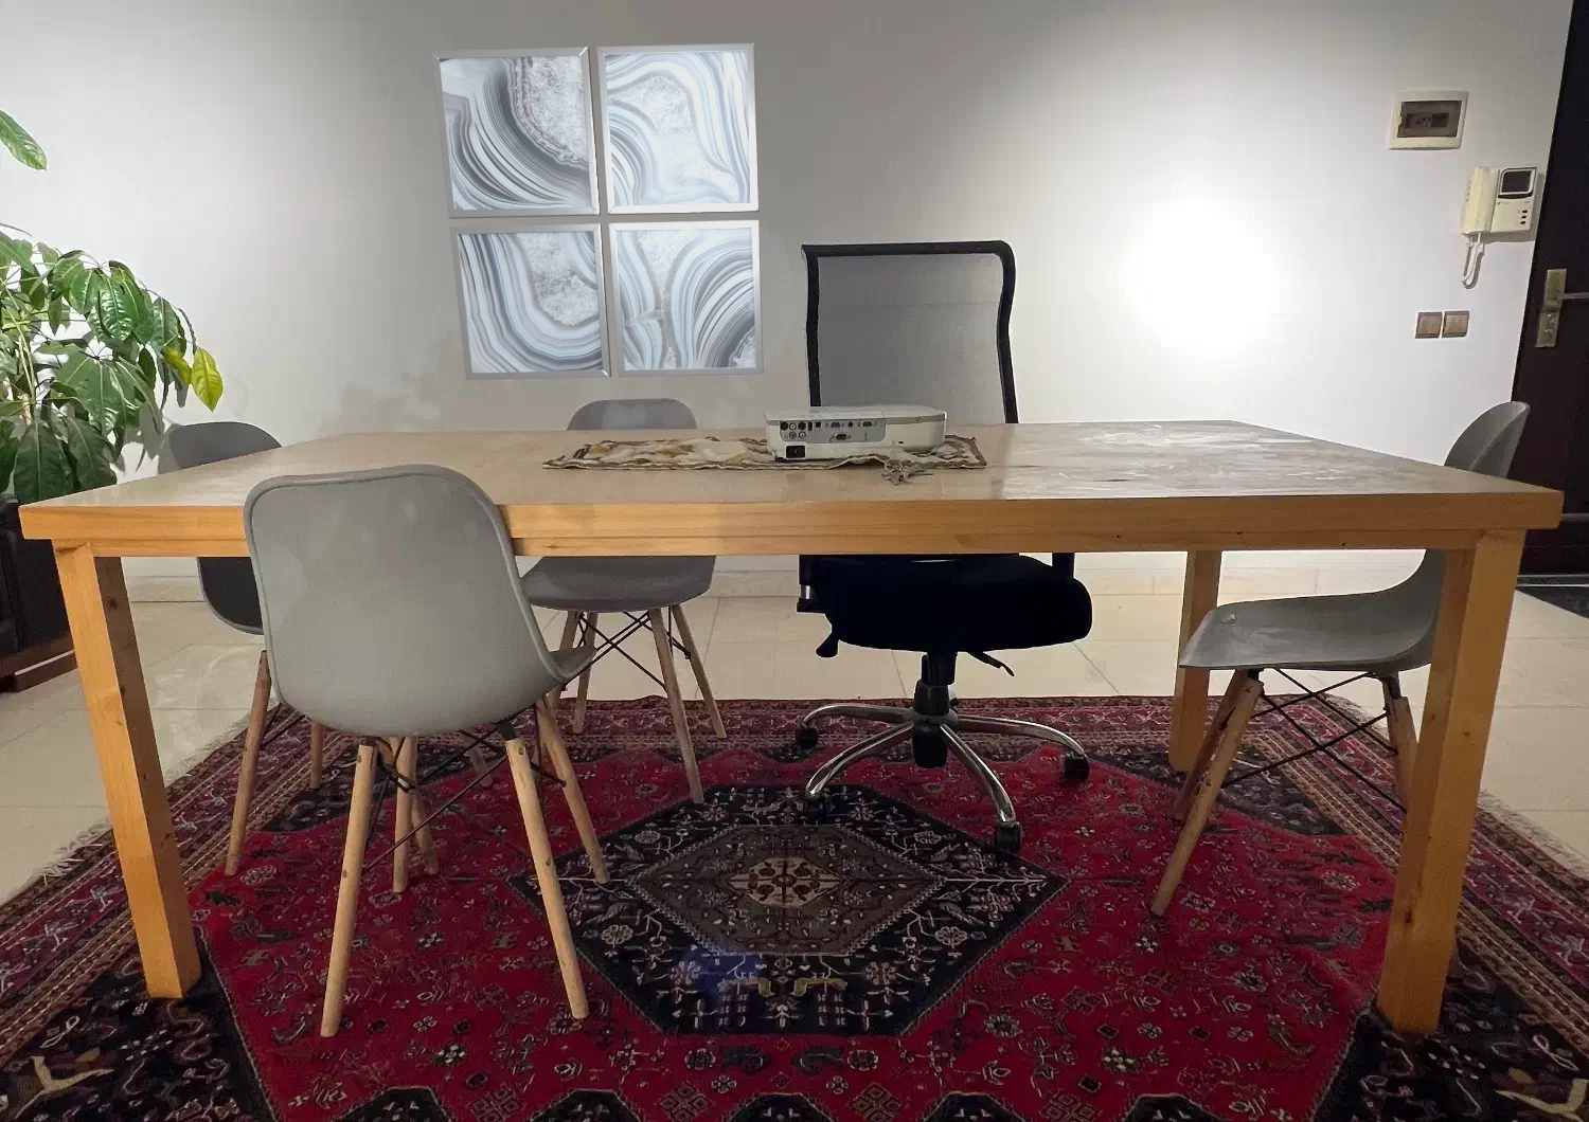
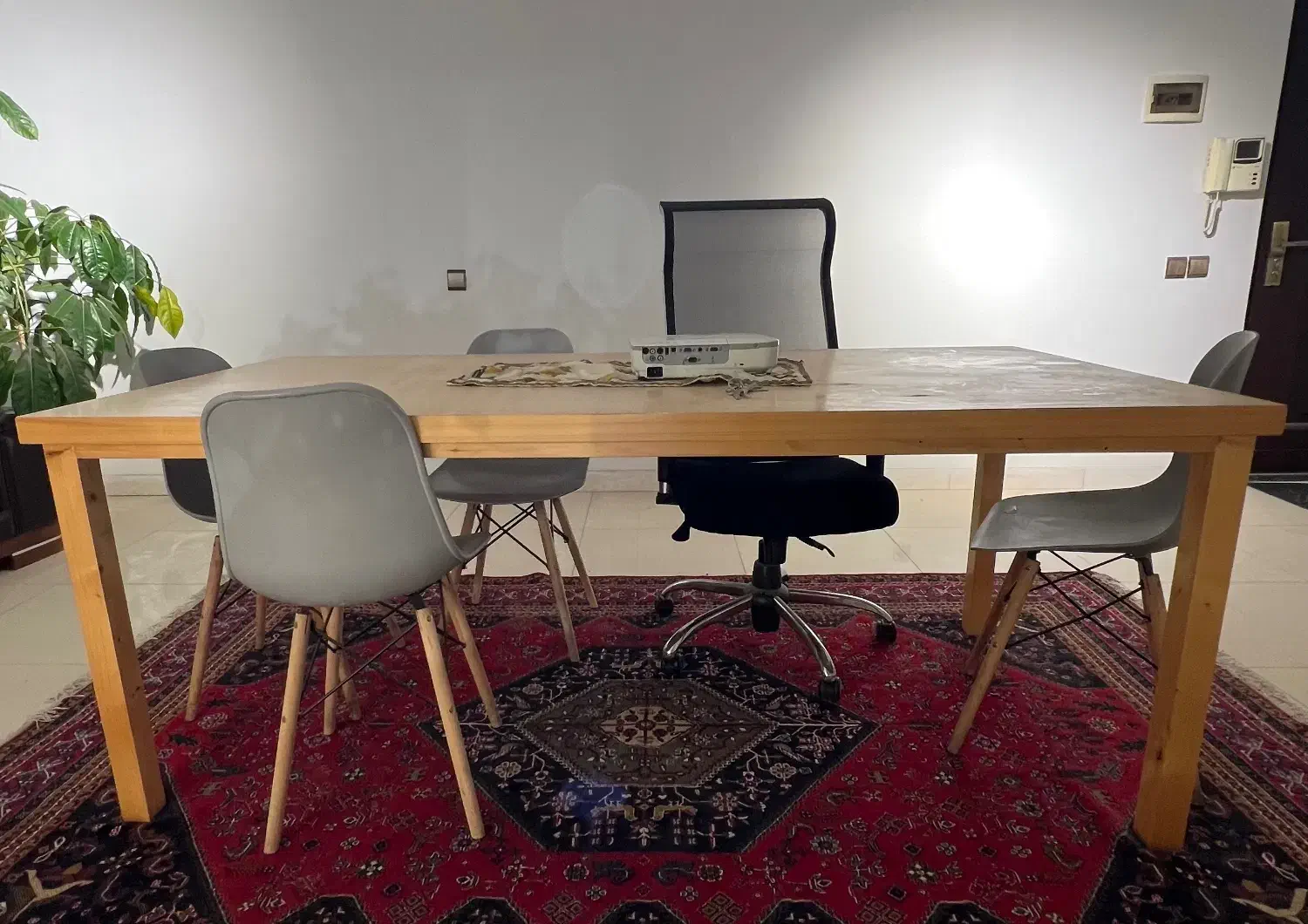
- wall art (609, 223)
